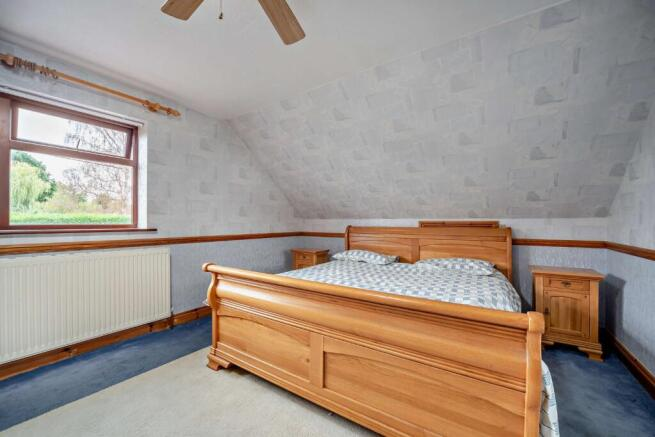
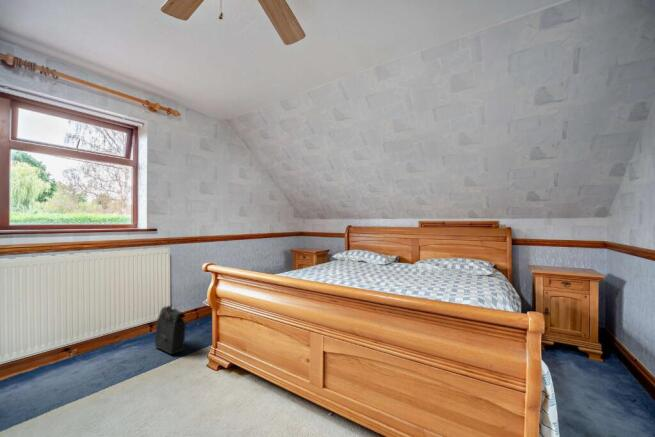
+ backpack (170, 327)
